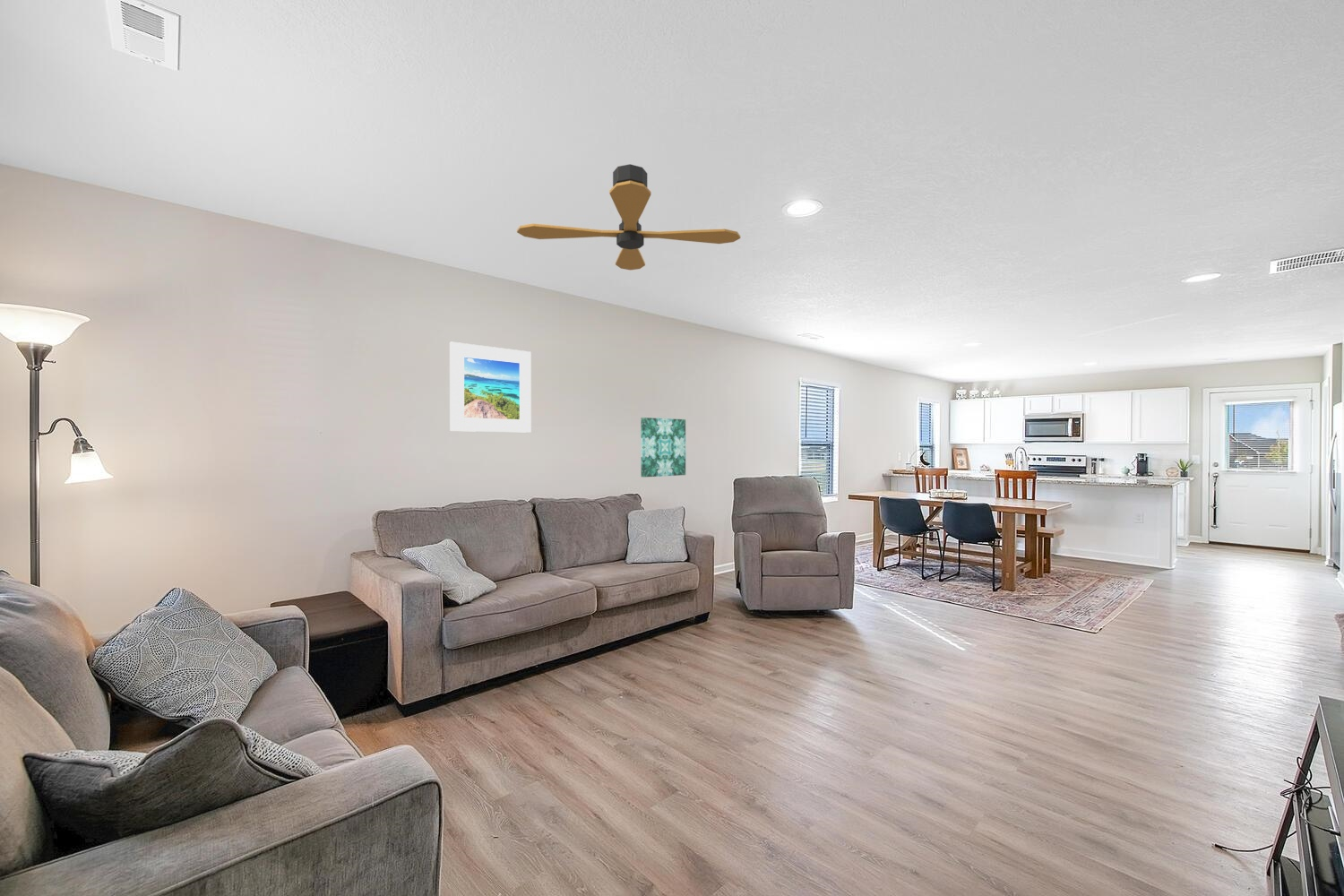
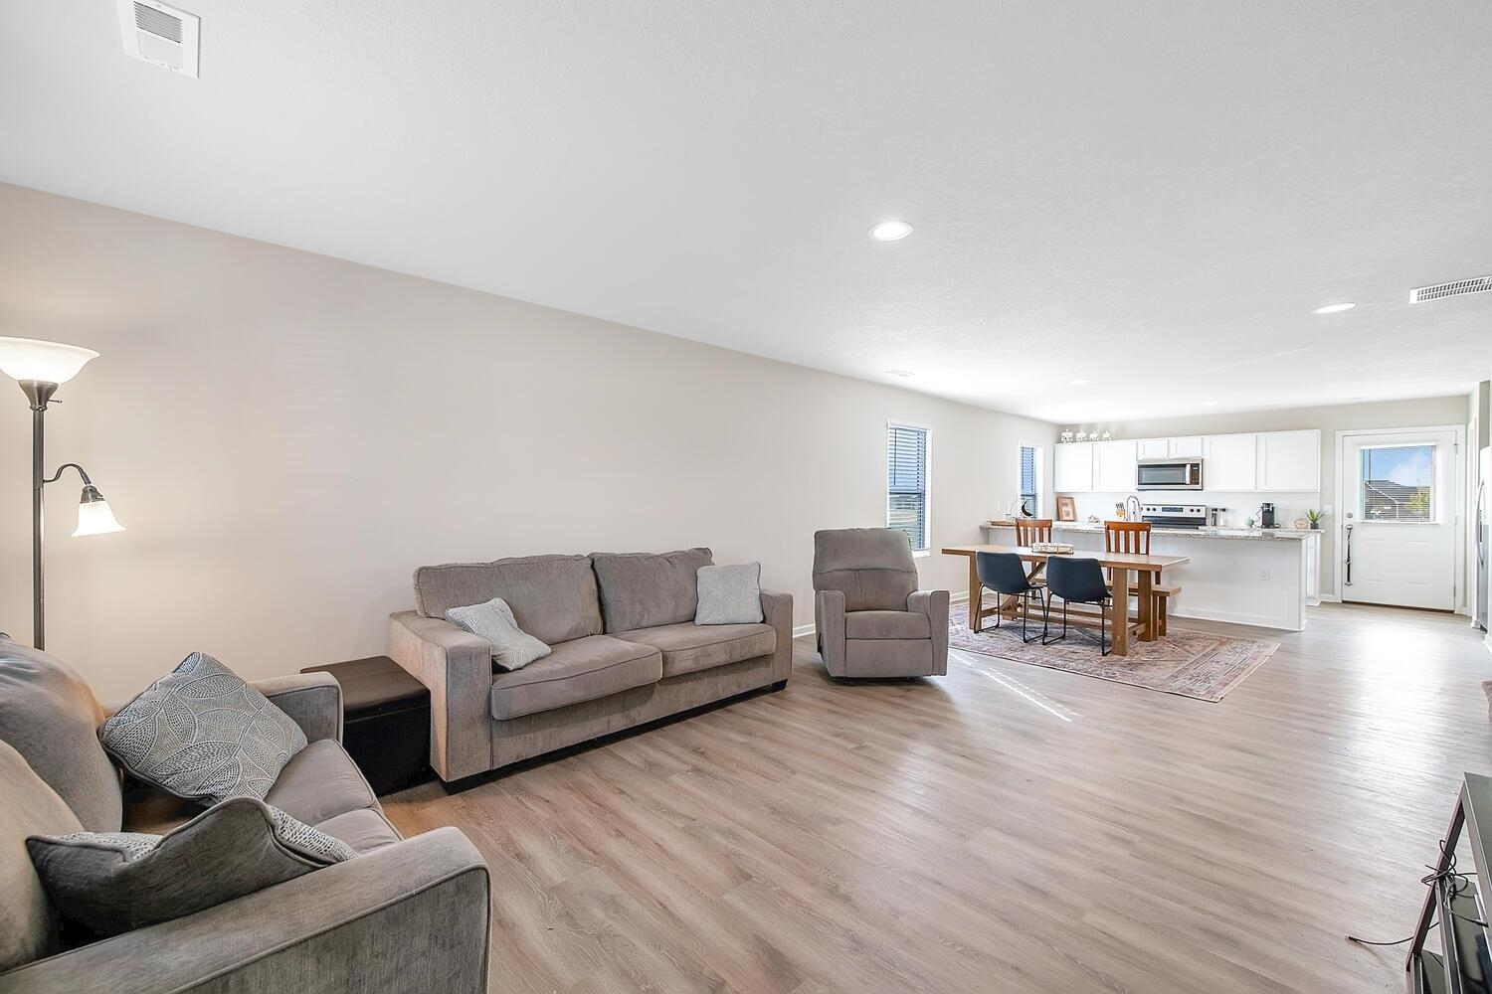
- wall art (663, 447)
- ceiling fan (630, 209)
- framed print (492, 389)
